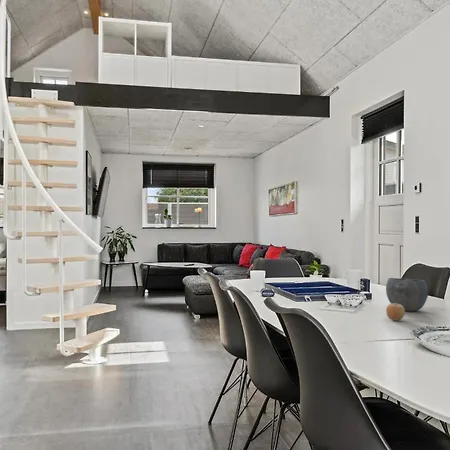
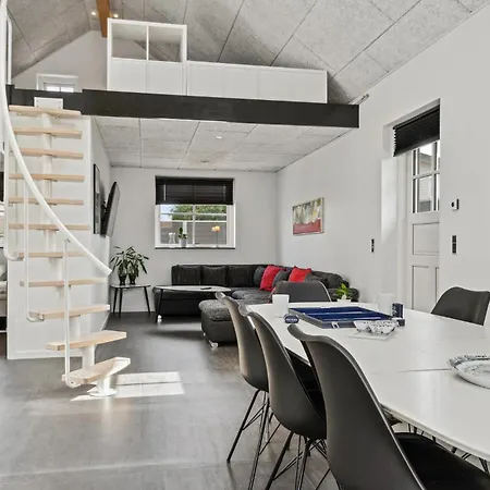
- bowl (406, 293)
- fruit (395, 310)
